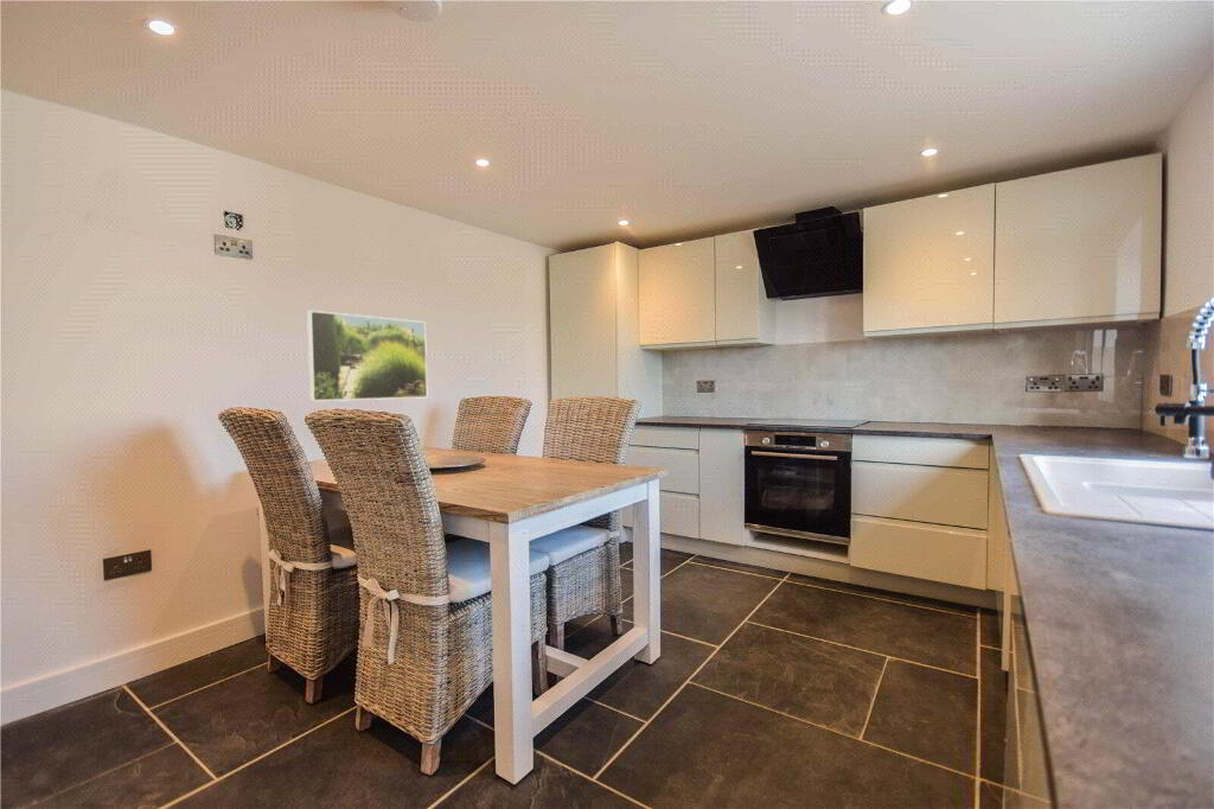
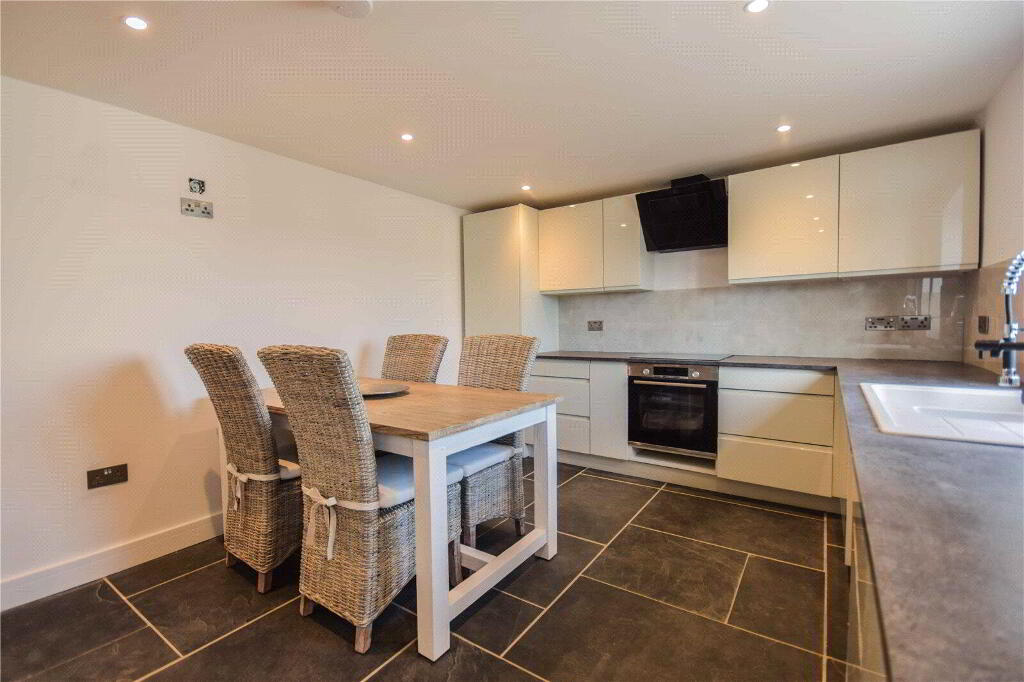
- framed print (372, 357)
